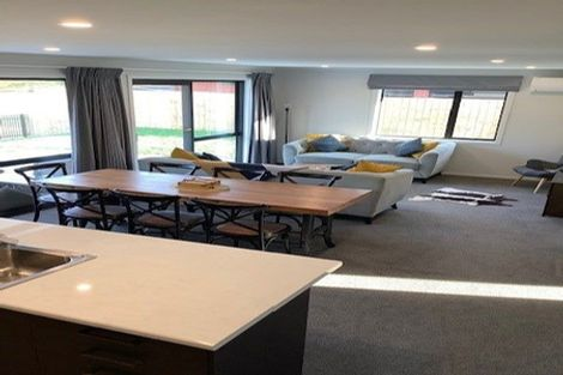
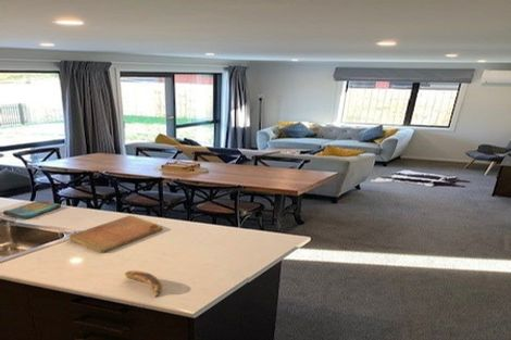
+ banana (144, 279)
+ dish towel (33, 209)
+ cutting board (117, 232)
